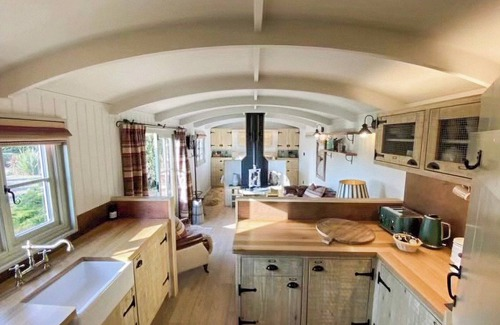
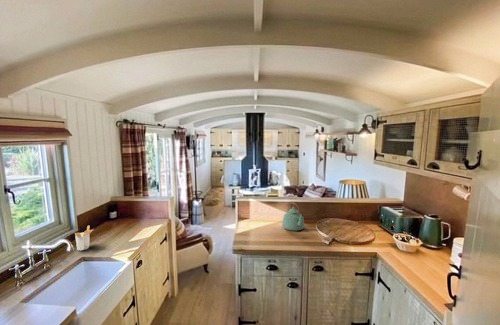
+ utensil holder (84, 238)
+ kettle (294, 215)
